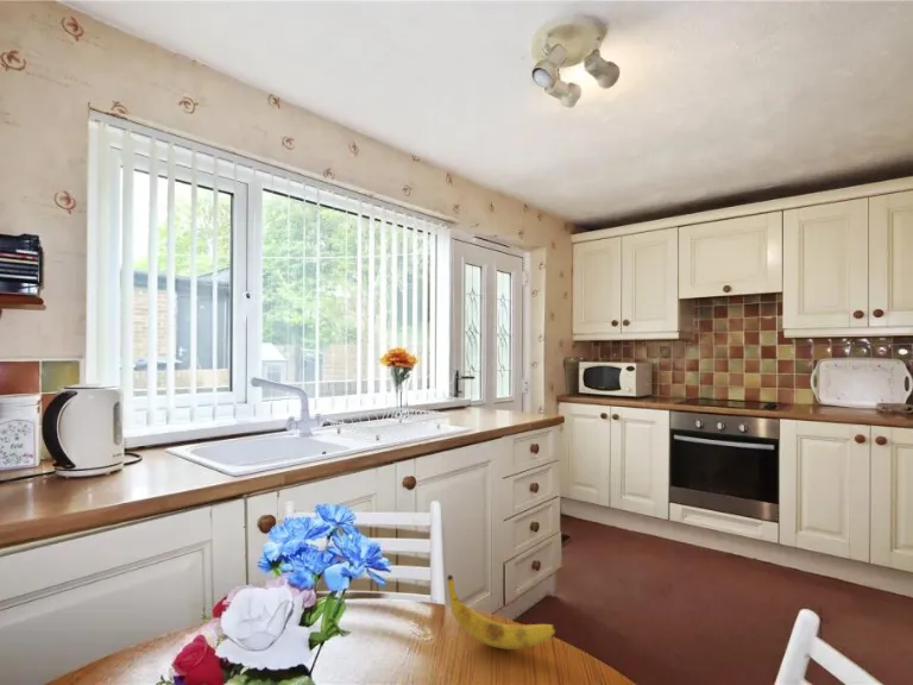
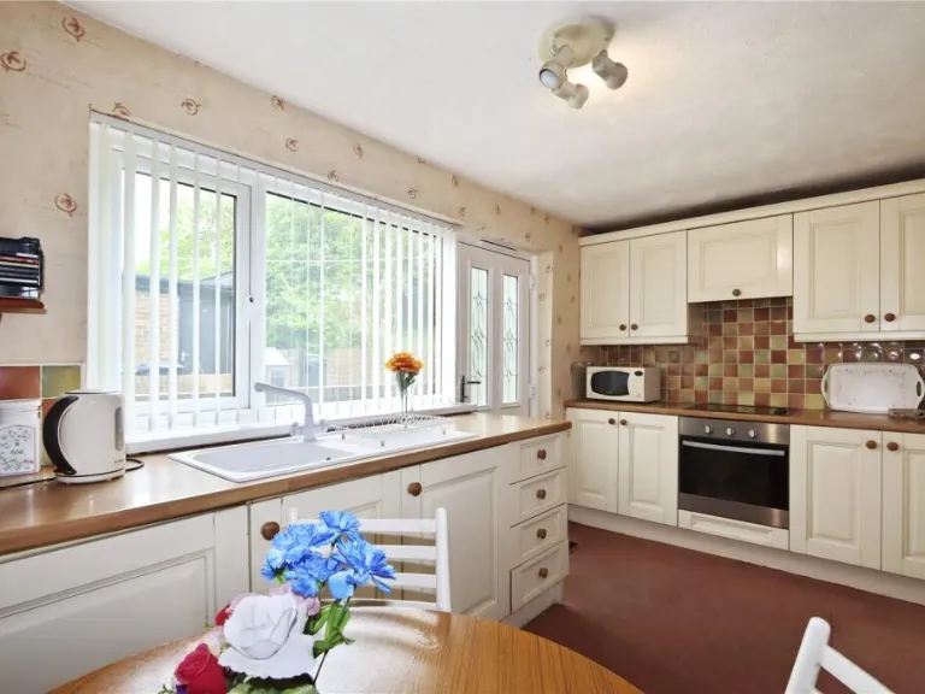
- banana (497, 622)
